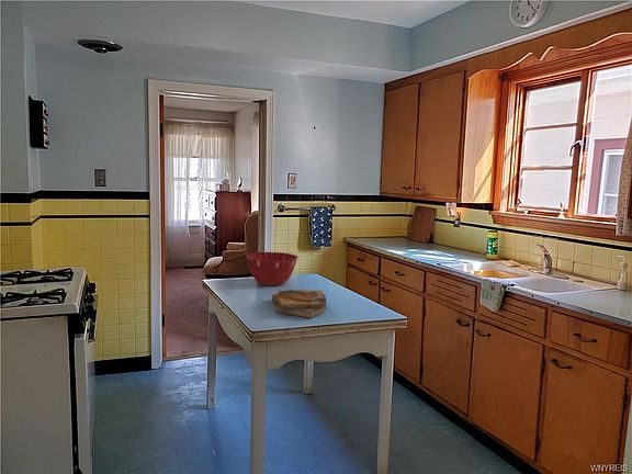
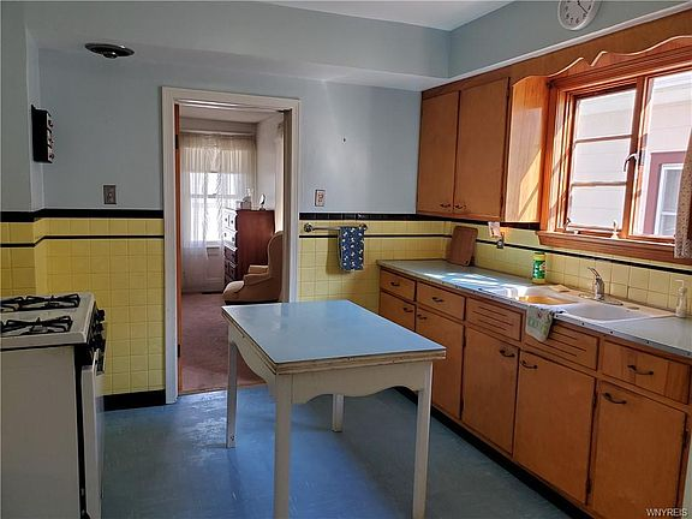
- clipboard (297, 298)
- mixing bowl (271, 269)
